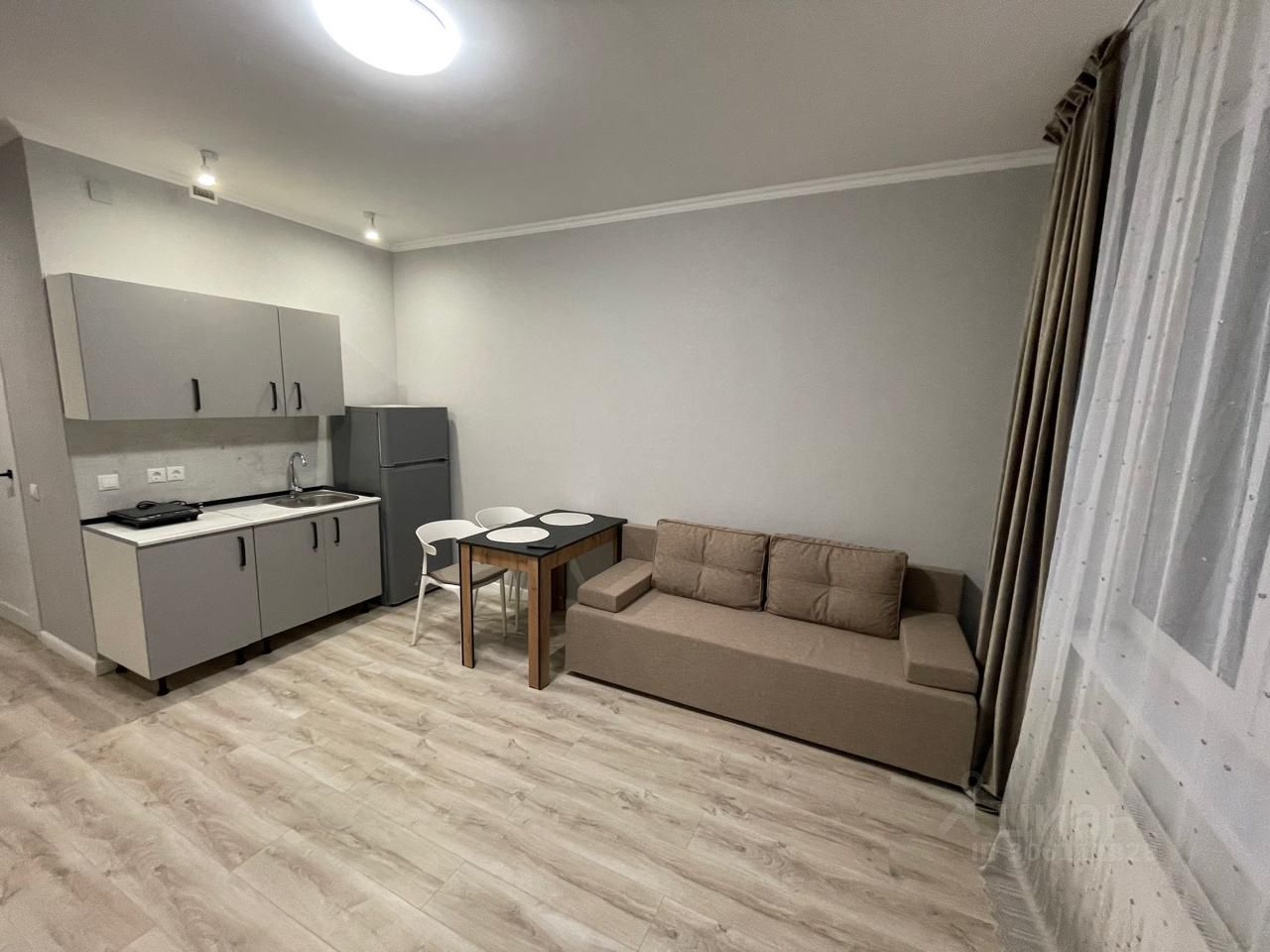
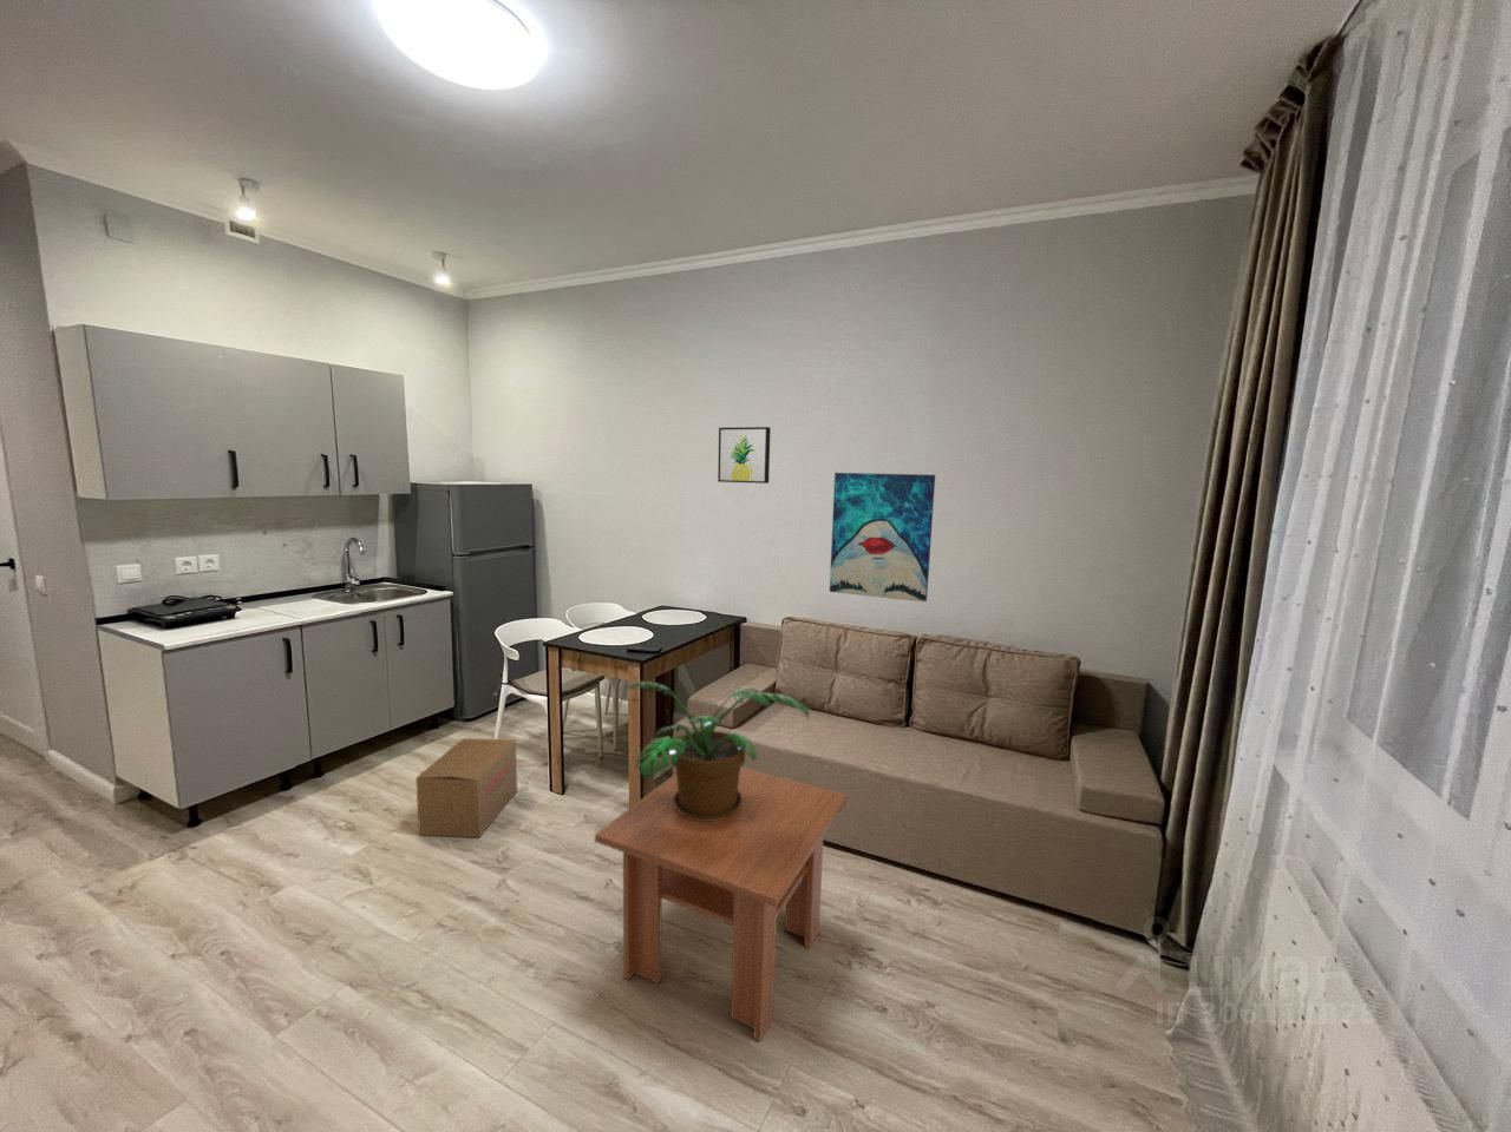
+ wall art (742, 455)
+ potted plant (709, 749)
+ coffee table (727, 883)
+ wall art (879, 535)
+ cardboard box (470, 782)
